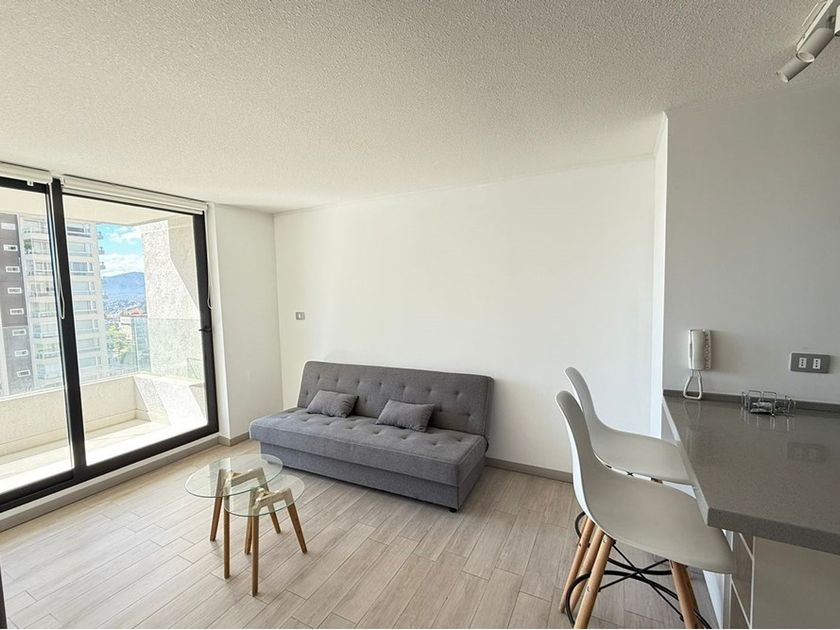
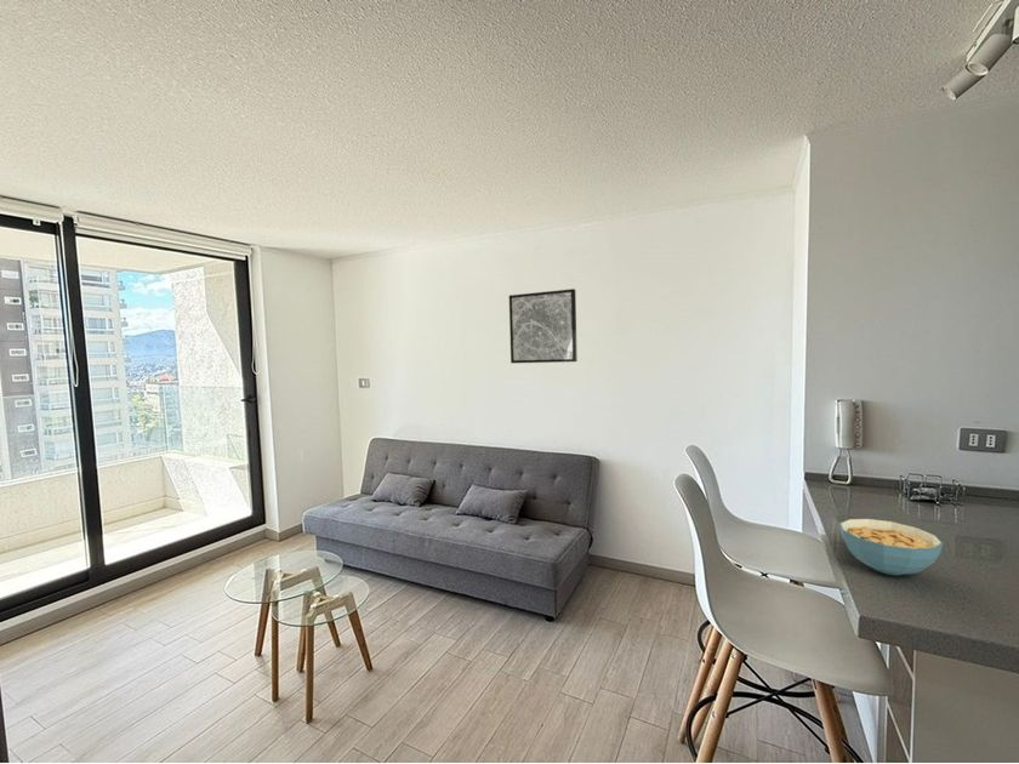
+ wall art (541, 327)
+ cereal bowl (887, 551)
